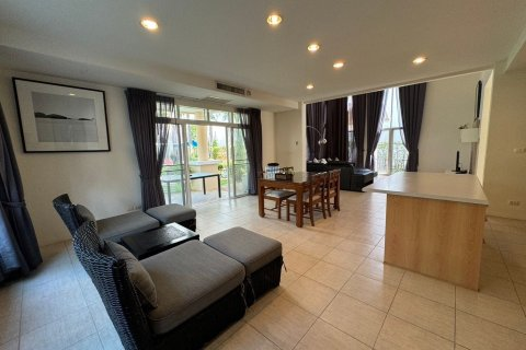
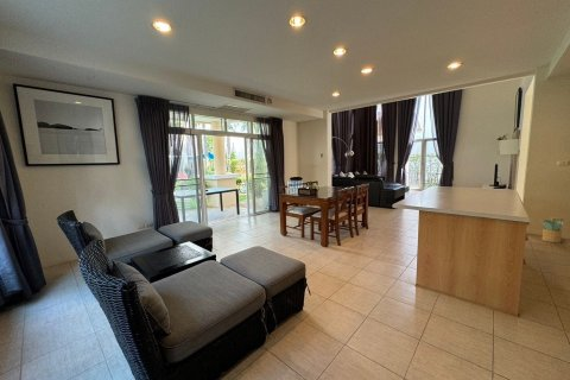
+ potted plant (550, 230)
